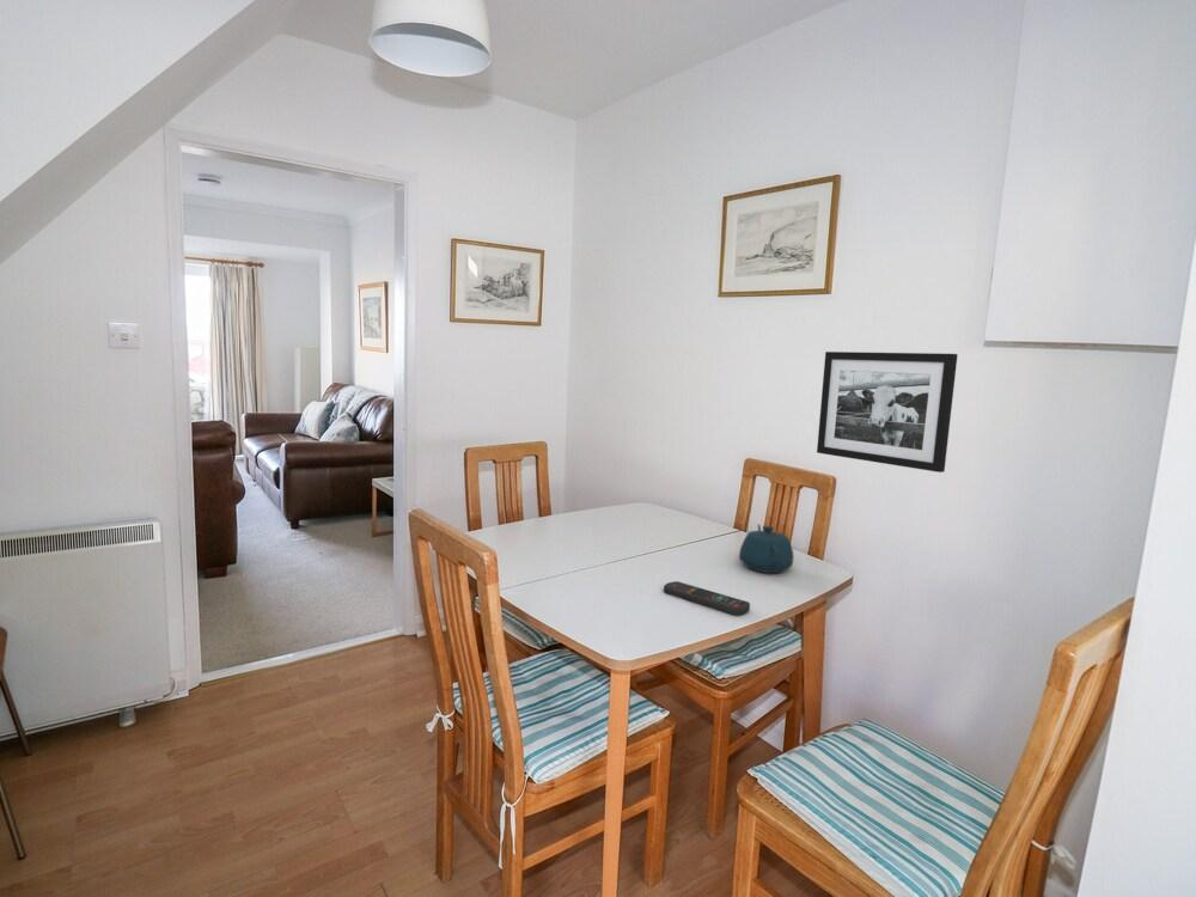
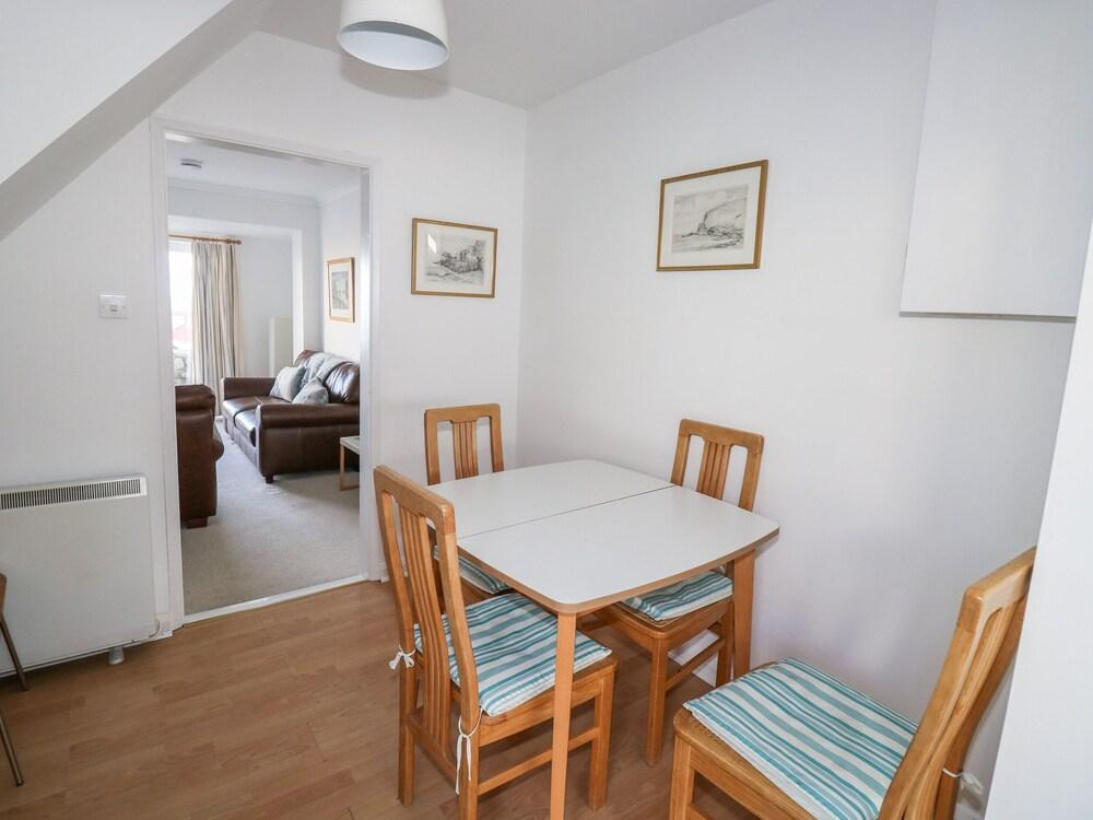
- teapot (765, 547)
- picture frame (880, 407)
- remote control (704, 597)
